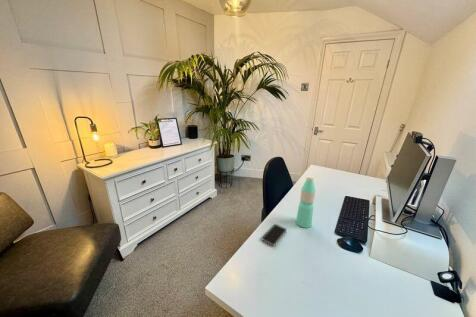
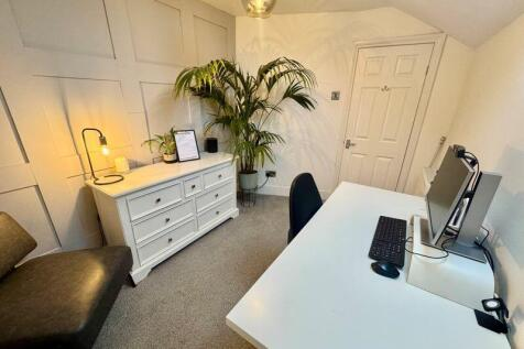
- smartphone (274, 234)
- water bottle (306, 200)
